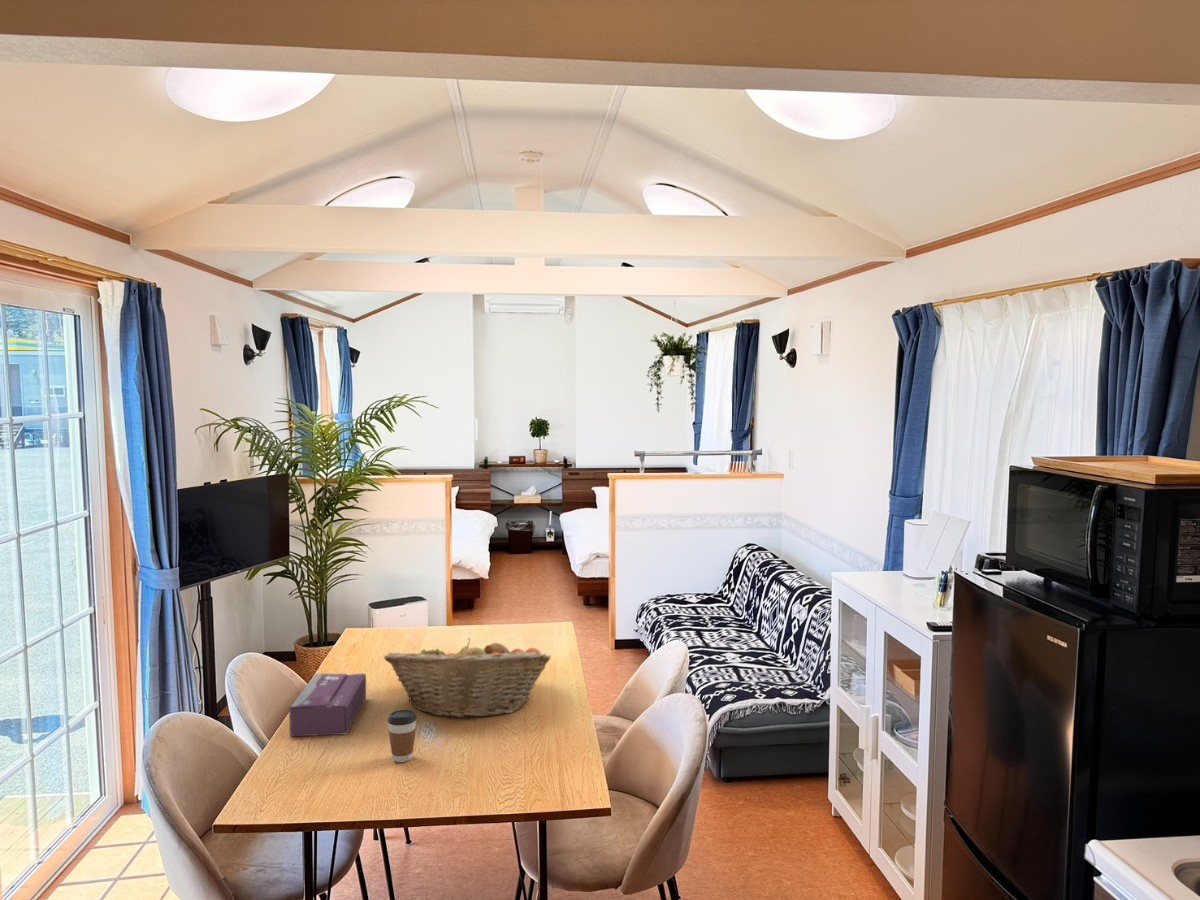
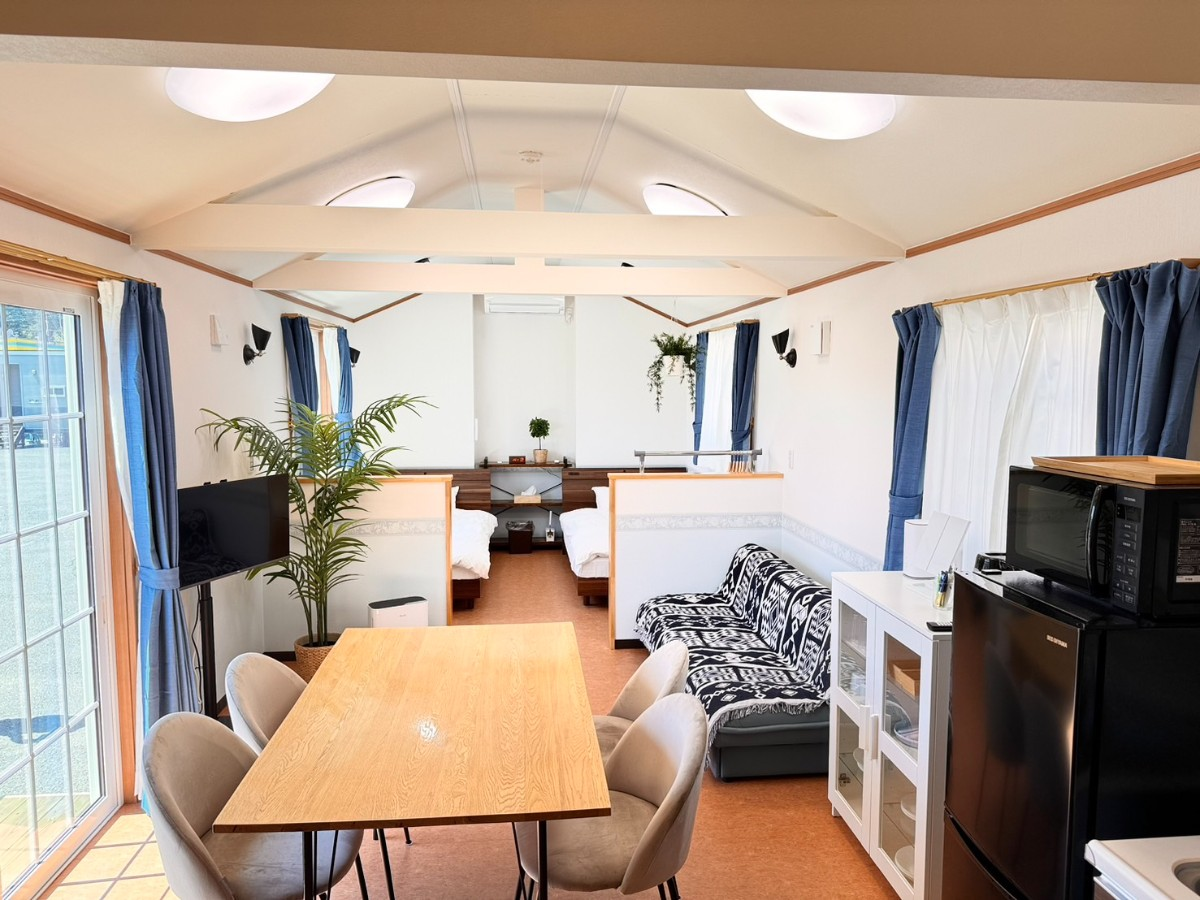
- tissue box (330, 702)
- coffee cup (402, 735)
- fruit basket (468, 669)
